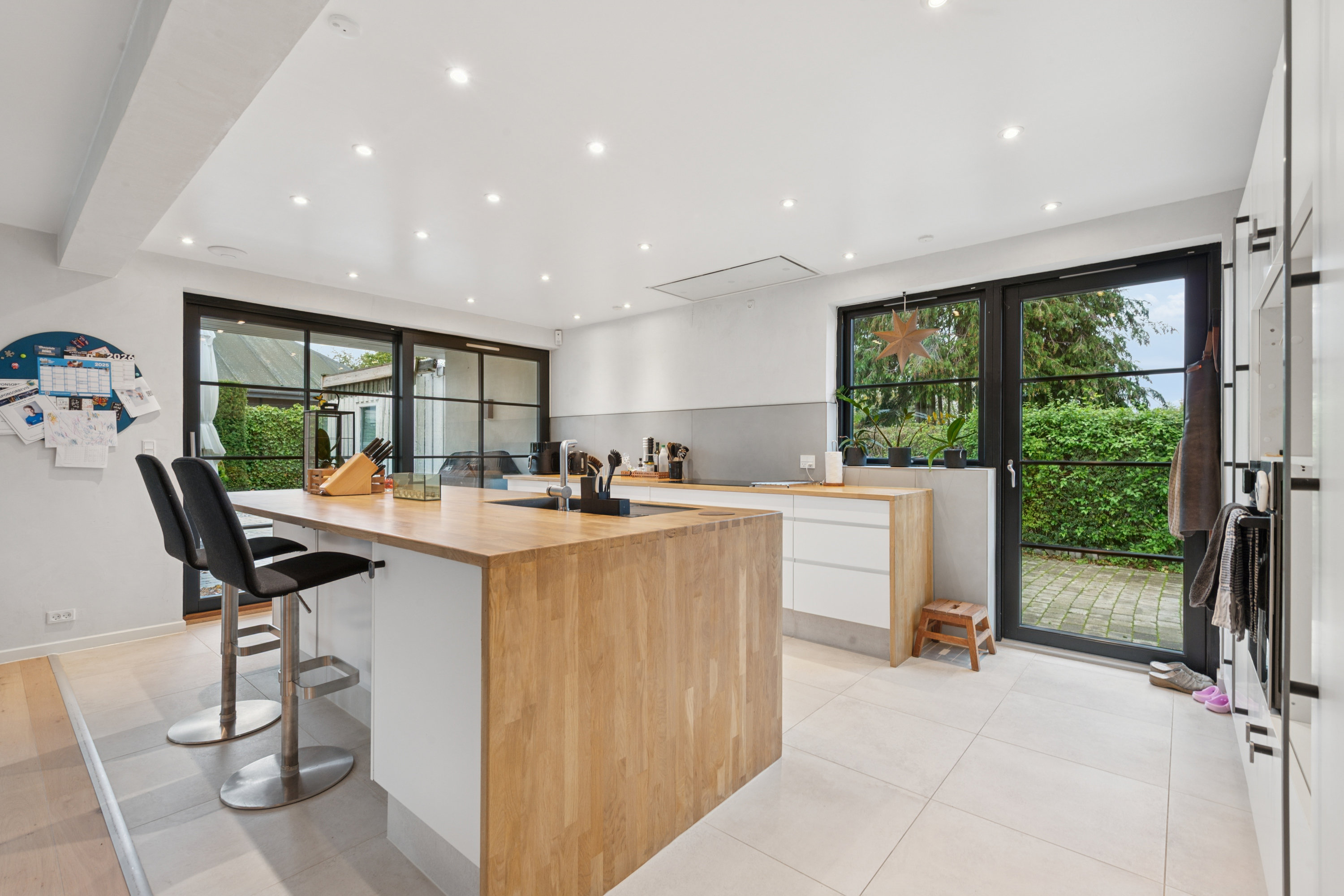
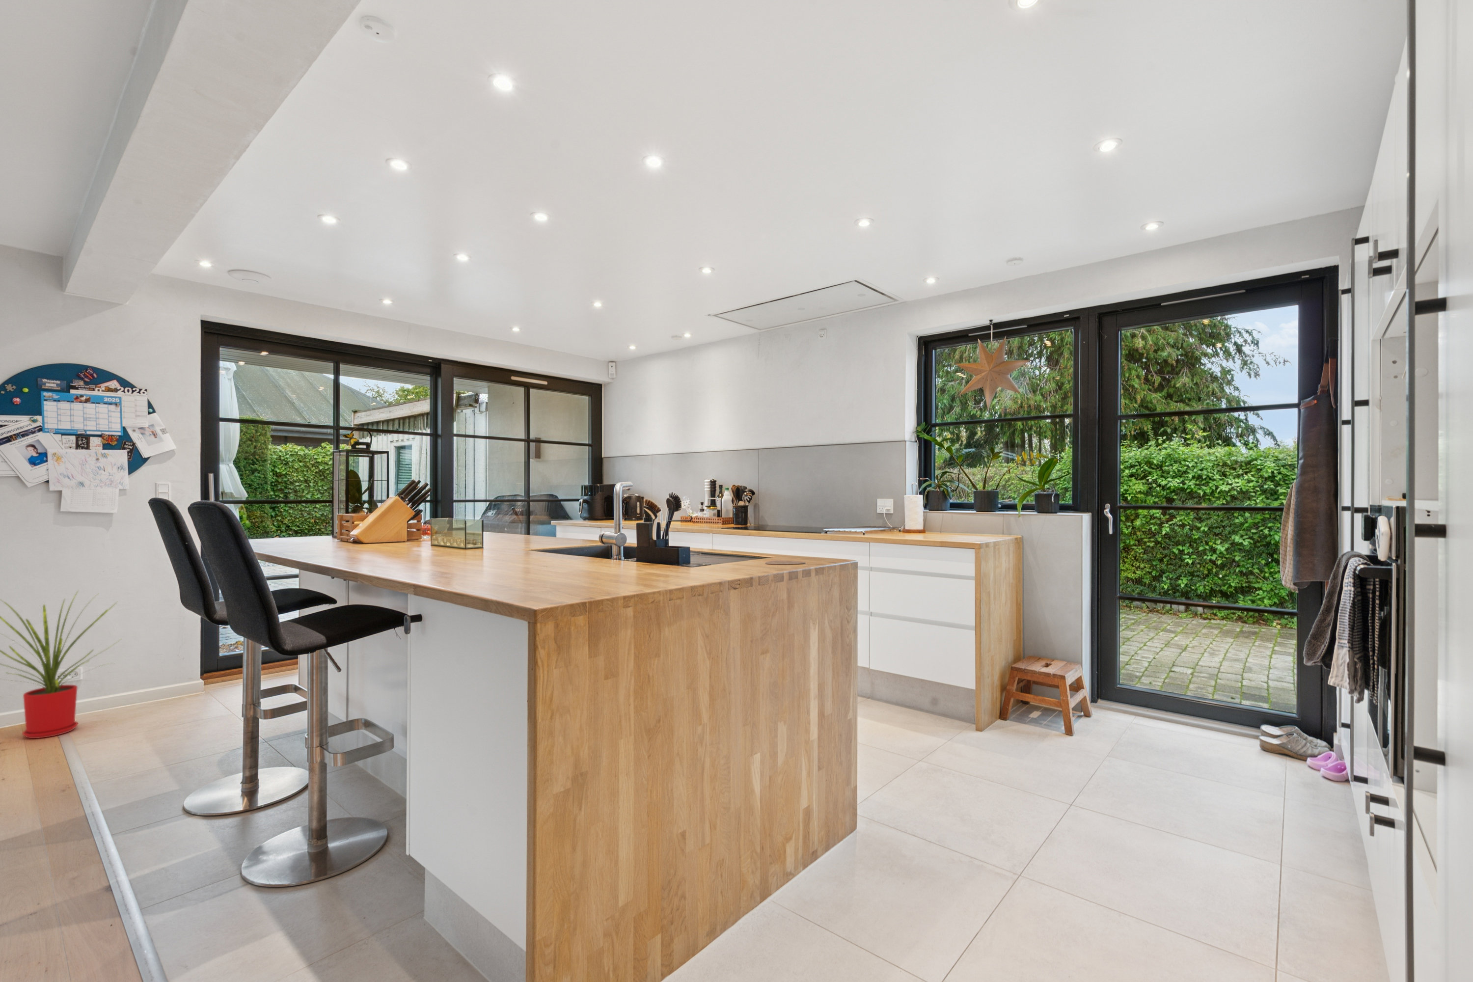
+ house plant (50, 663)
